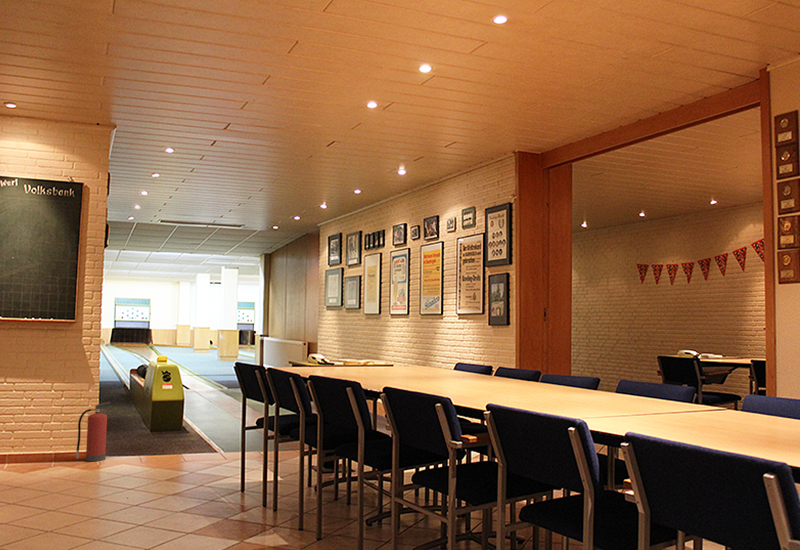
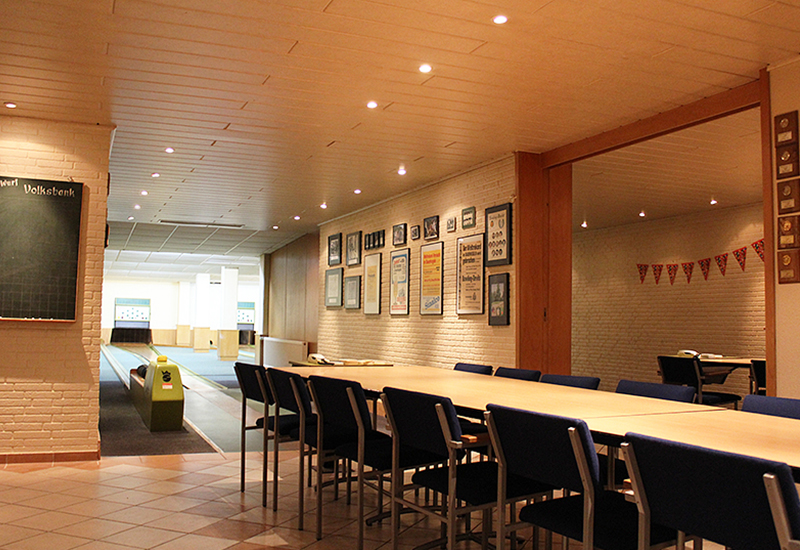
- fire extinguisher (92, 431)
